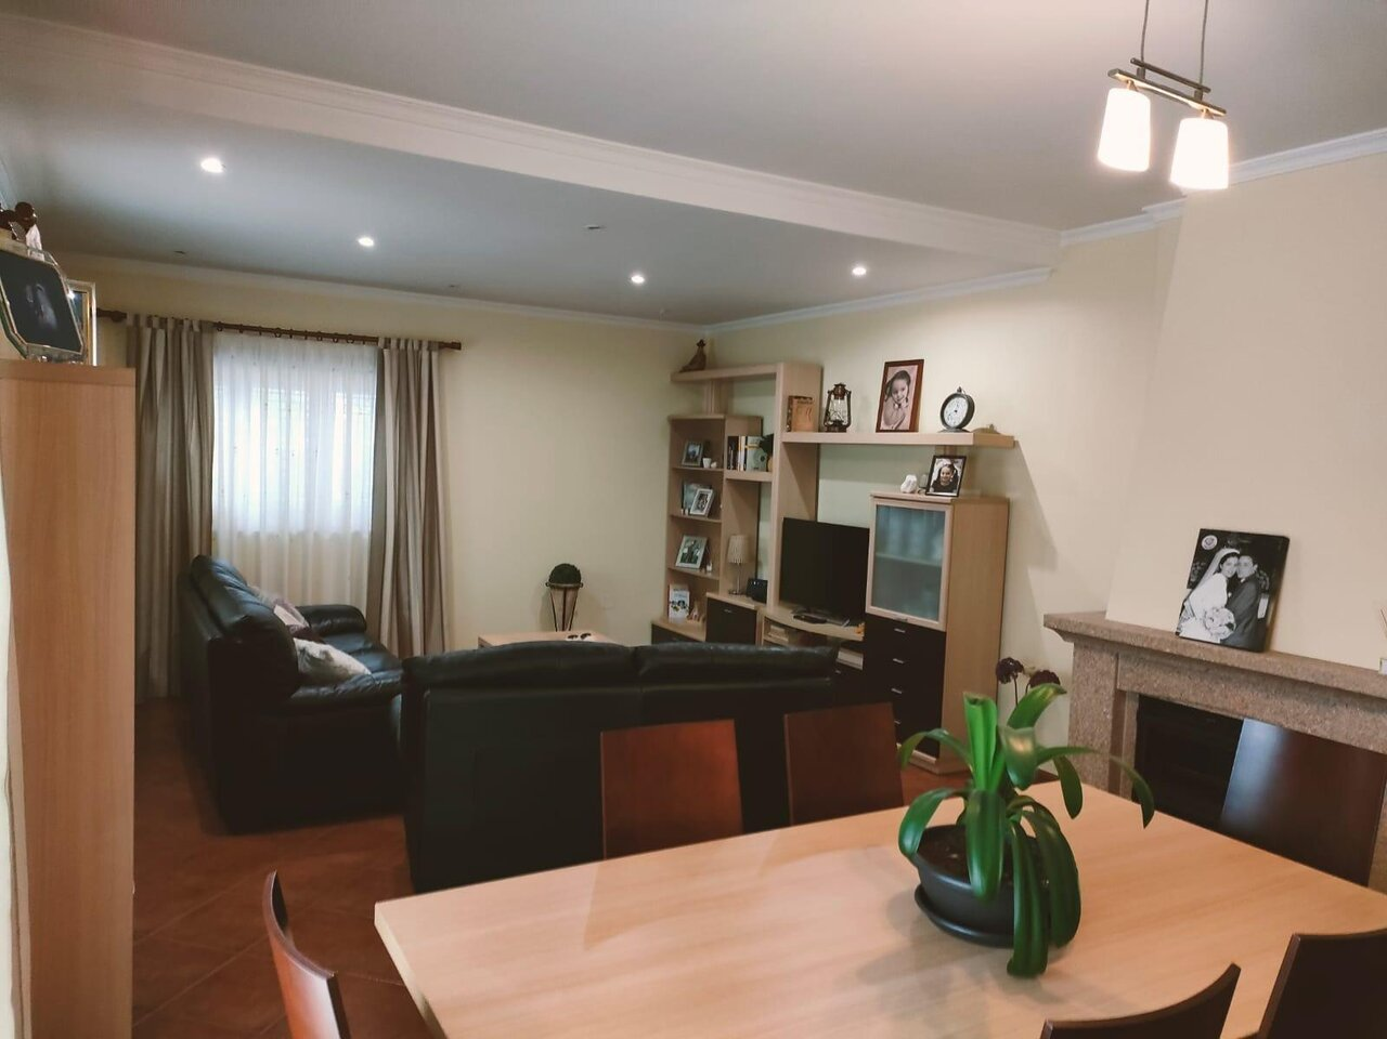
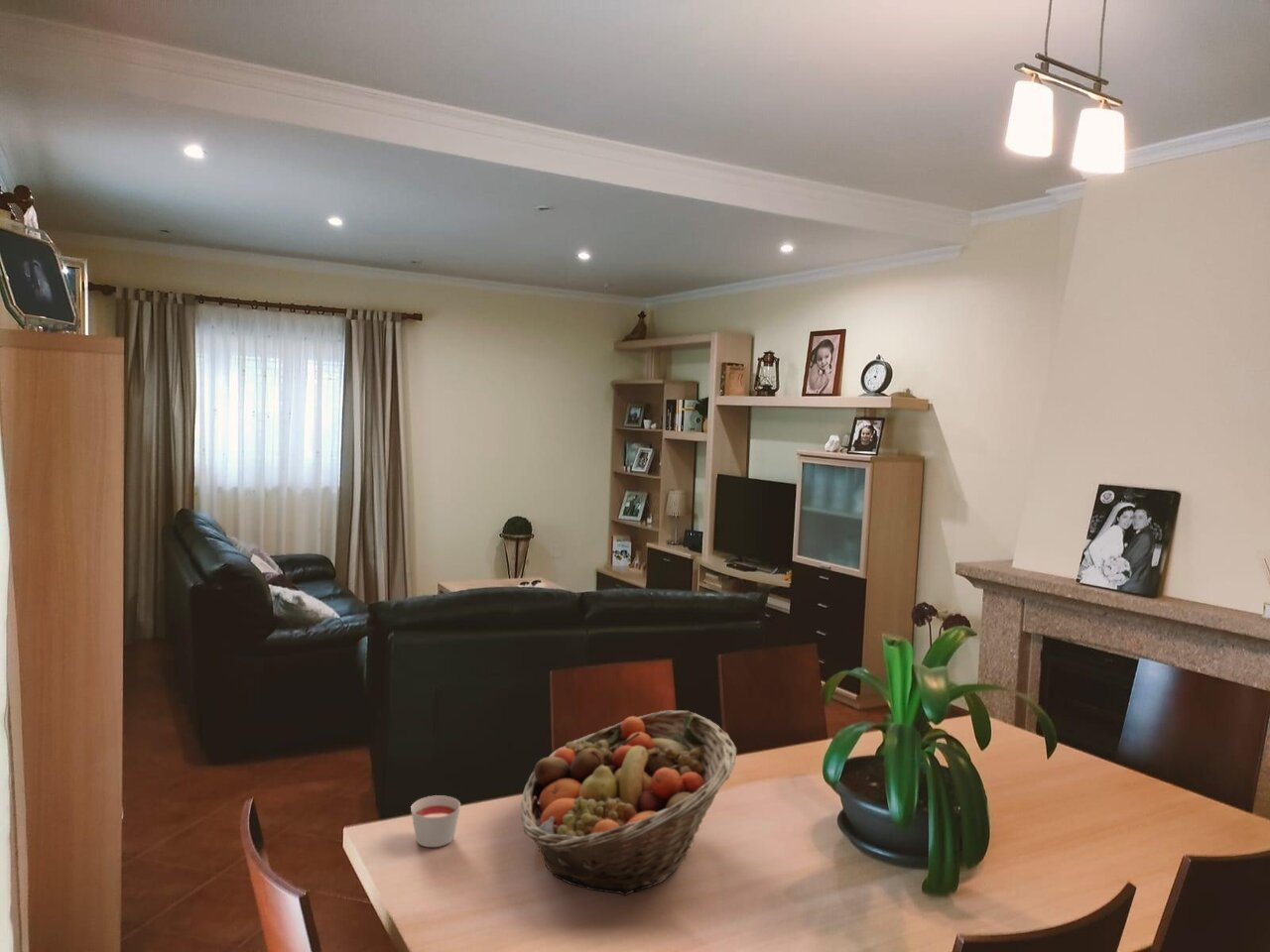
+ candle (435, 822)
+ fruit basket (626, 790)
